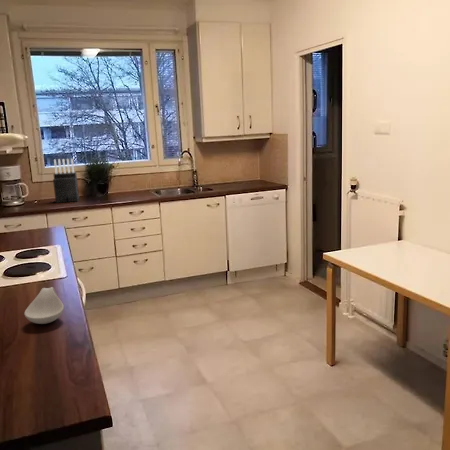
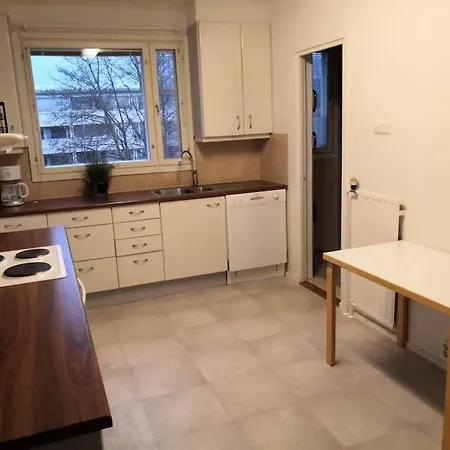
- knife block (65, 180)
- spoon rest (46, 303)
